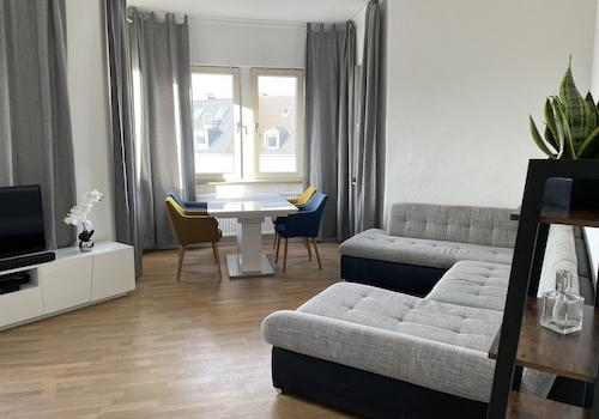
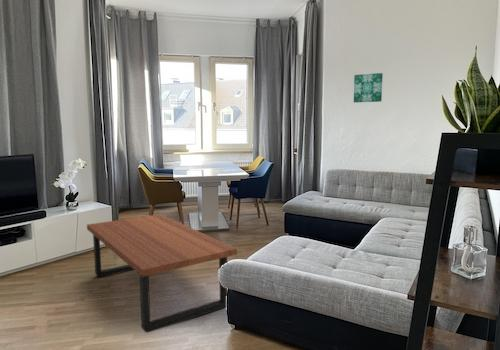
+ wall art (367, 88)
+ coffee table (154, 262)
